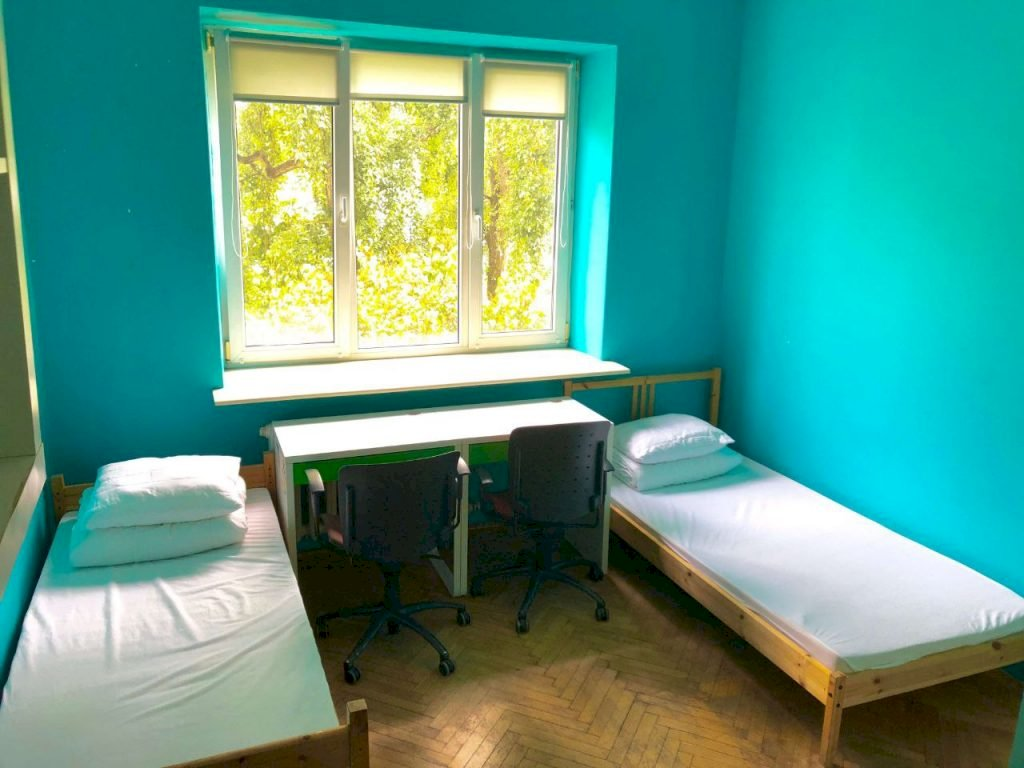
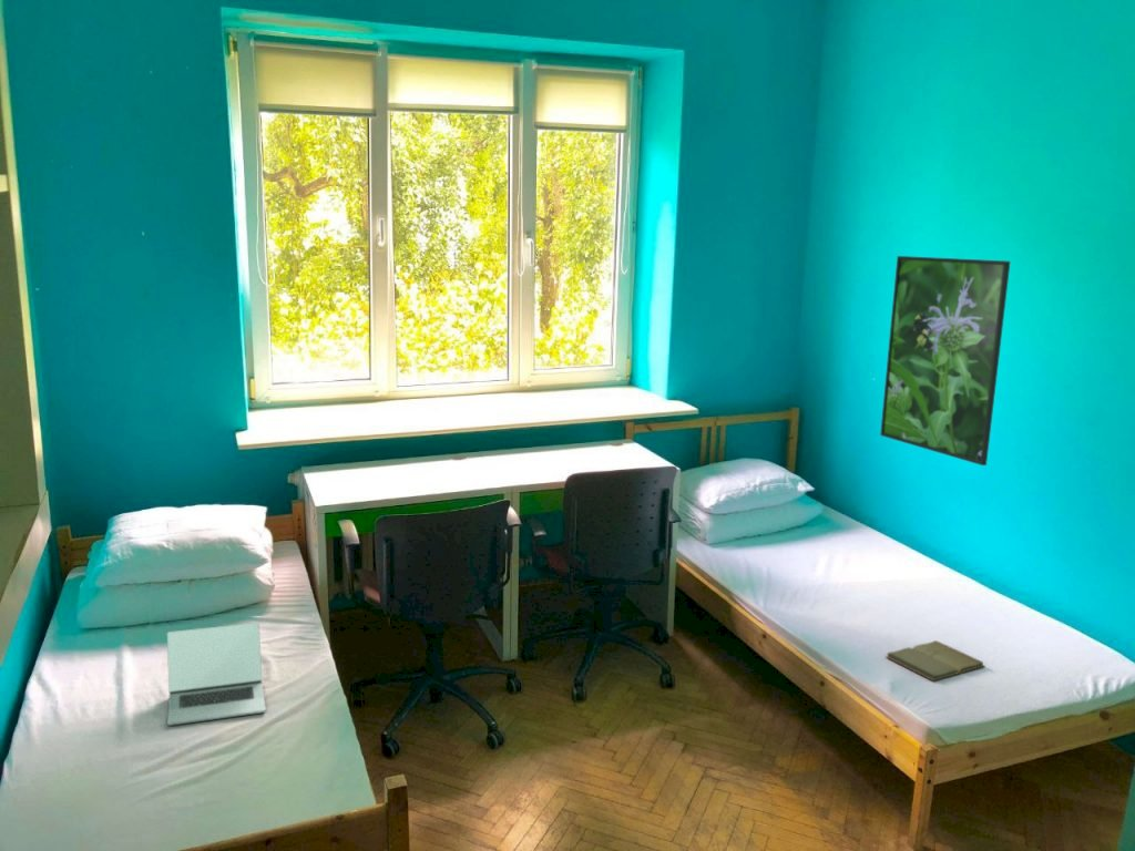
+ laptop (215, 671)
+ book (934, 659)
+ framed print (939, 356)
